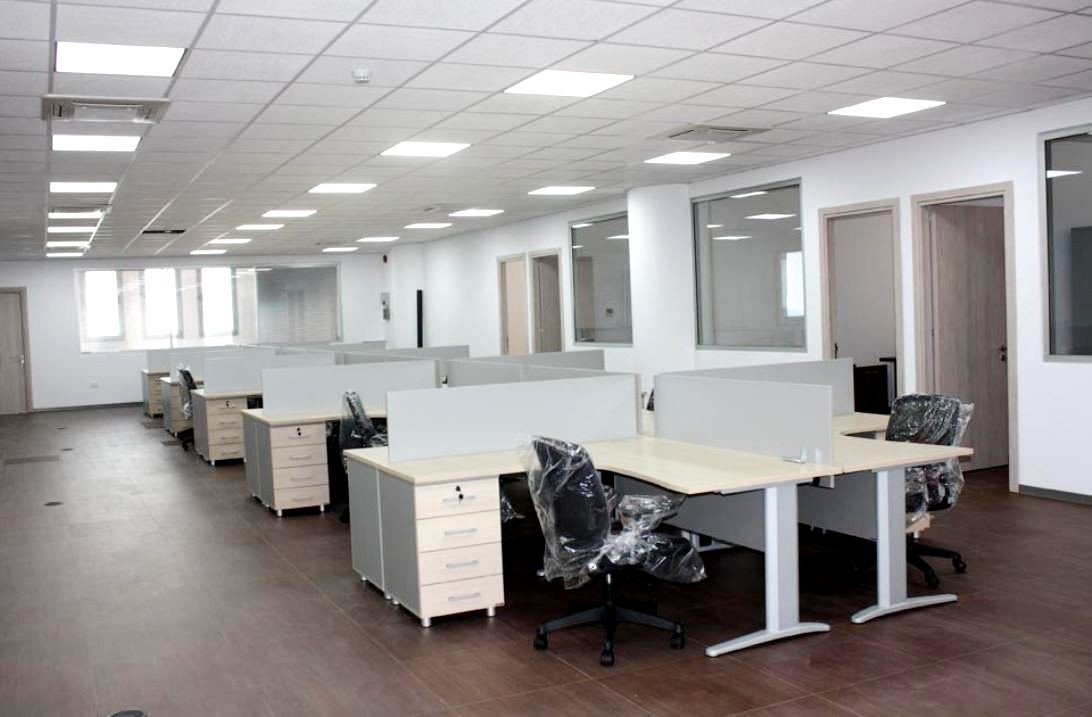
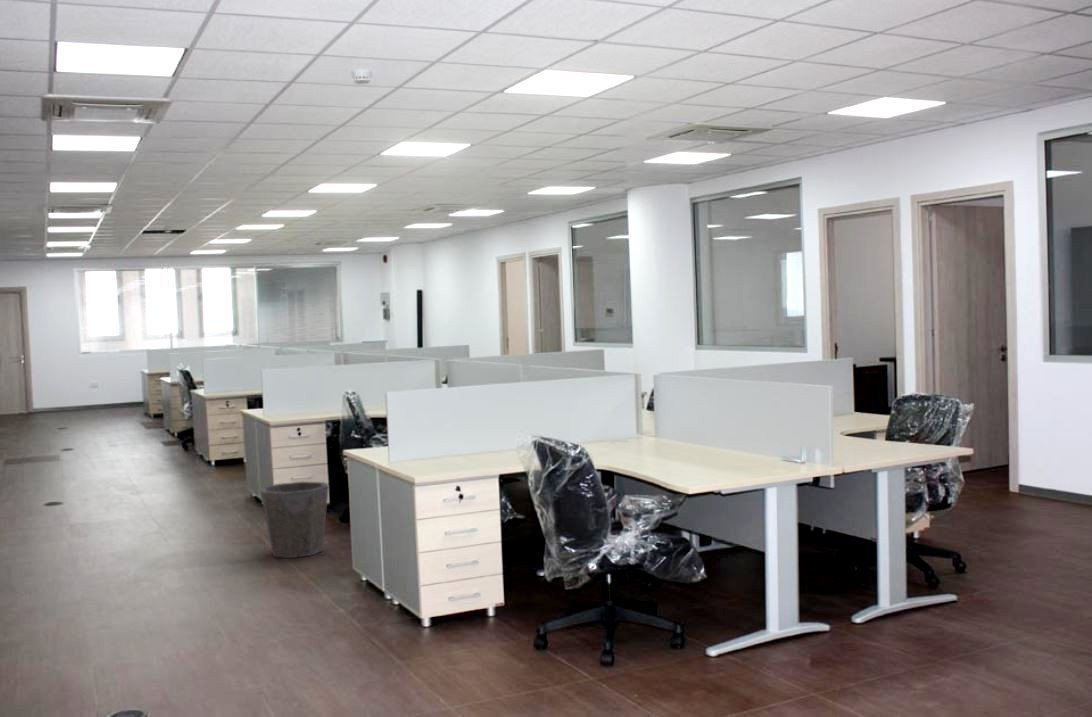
+ waste bin (295, 519)
